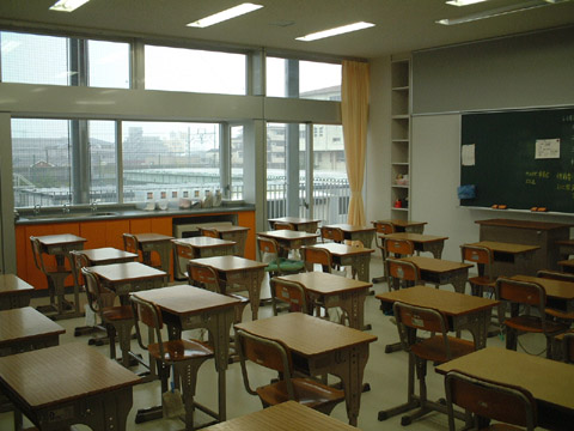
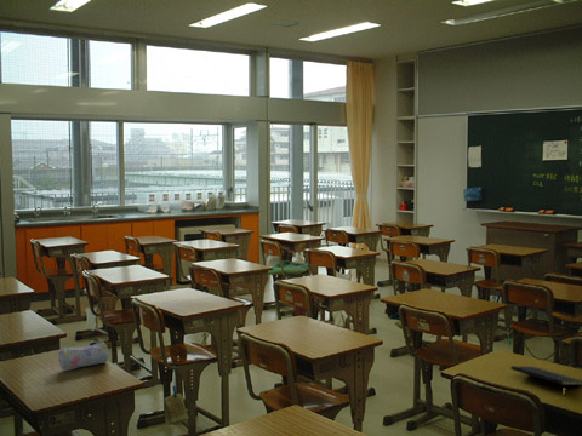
+ notepad (547, 374)
+ pencil case (84, 355)
